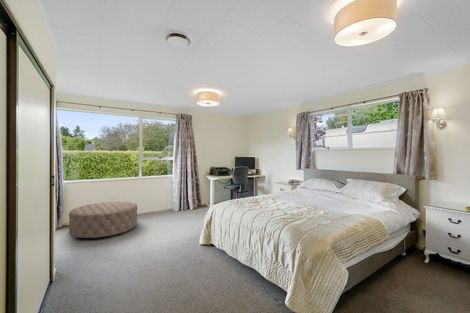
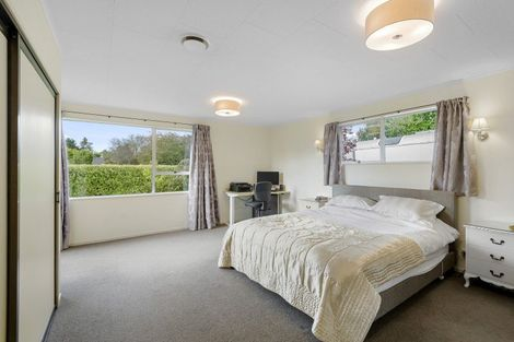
- ottoman (105, 217)
